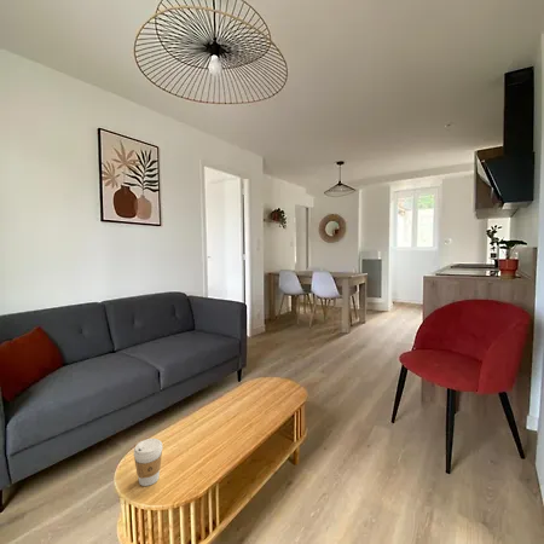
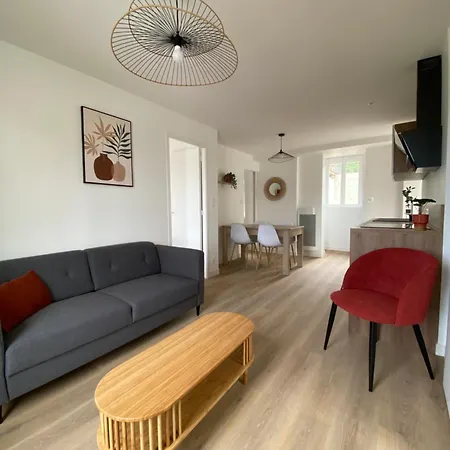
- coffee cup (149, 461)
